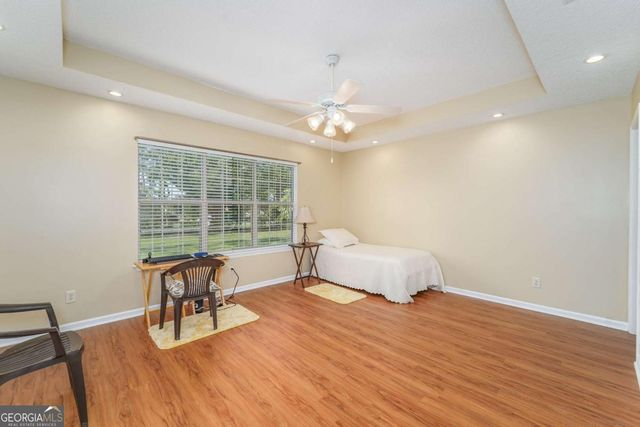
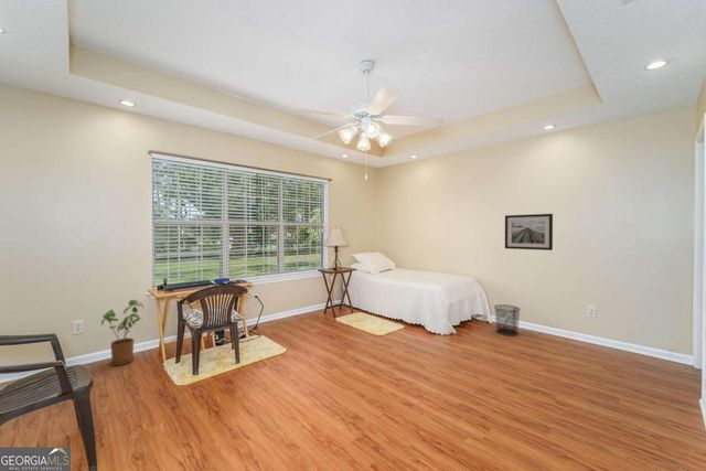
+ house plant (125, 331)
+ wall art (527, 232)
+ waste bin (506, 319)
